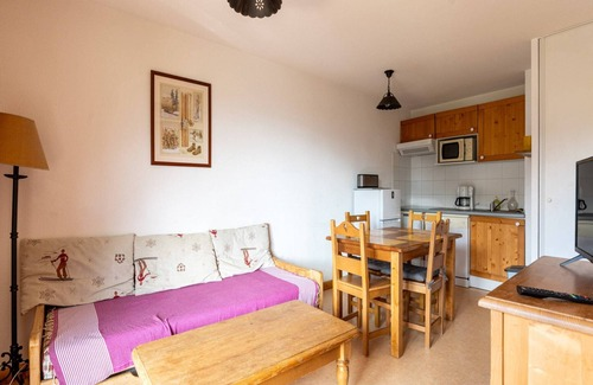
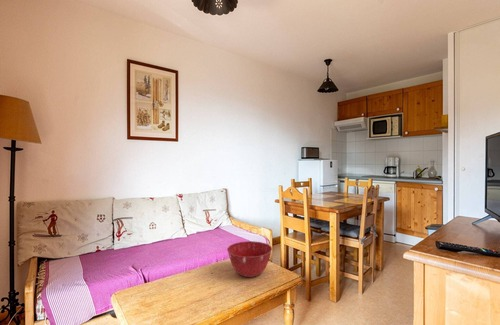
+ mixing bowl (249, 260)
